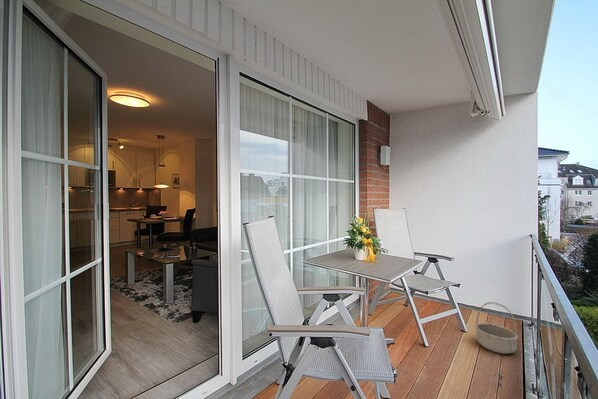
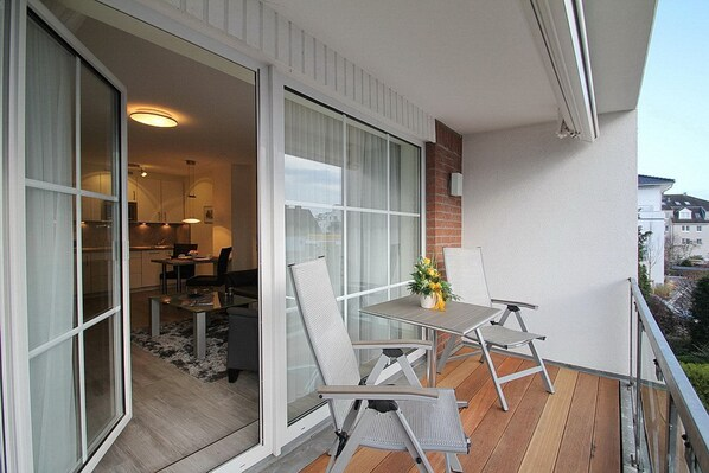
- basket (495, 325)
